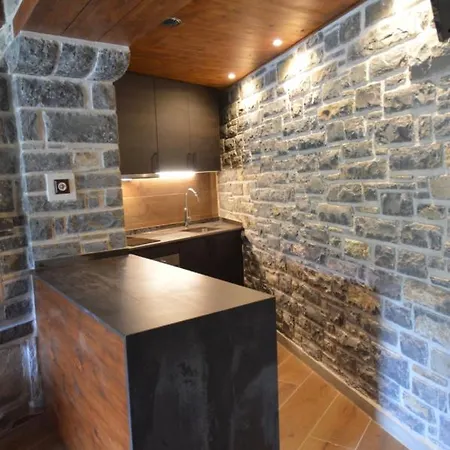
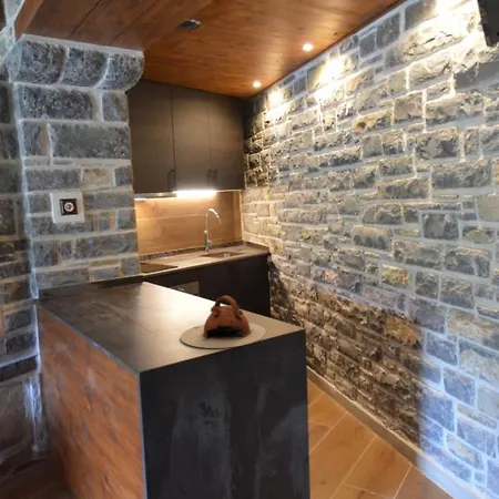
+ teapot (222, 315)
